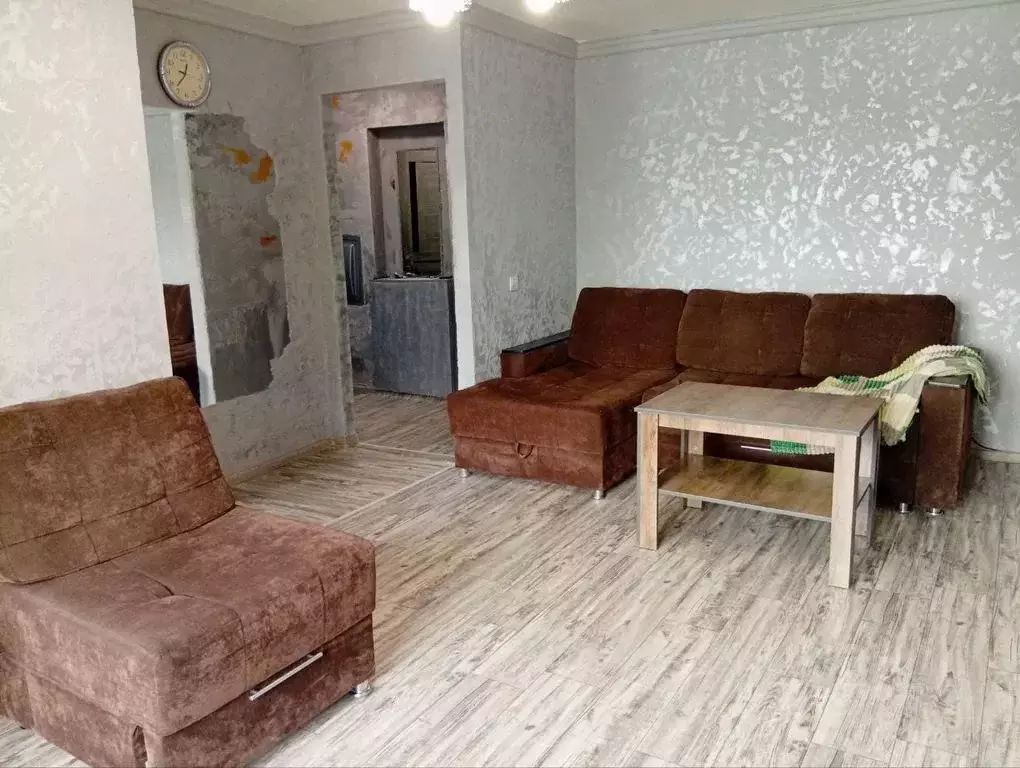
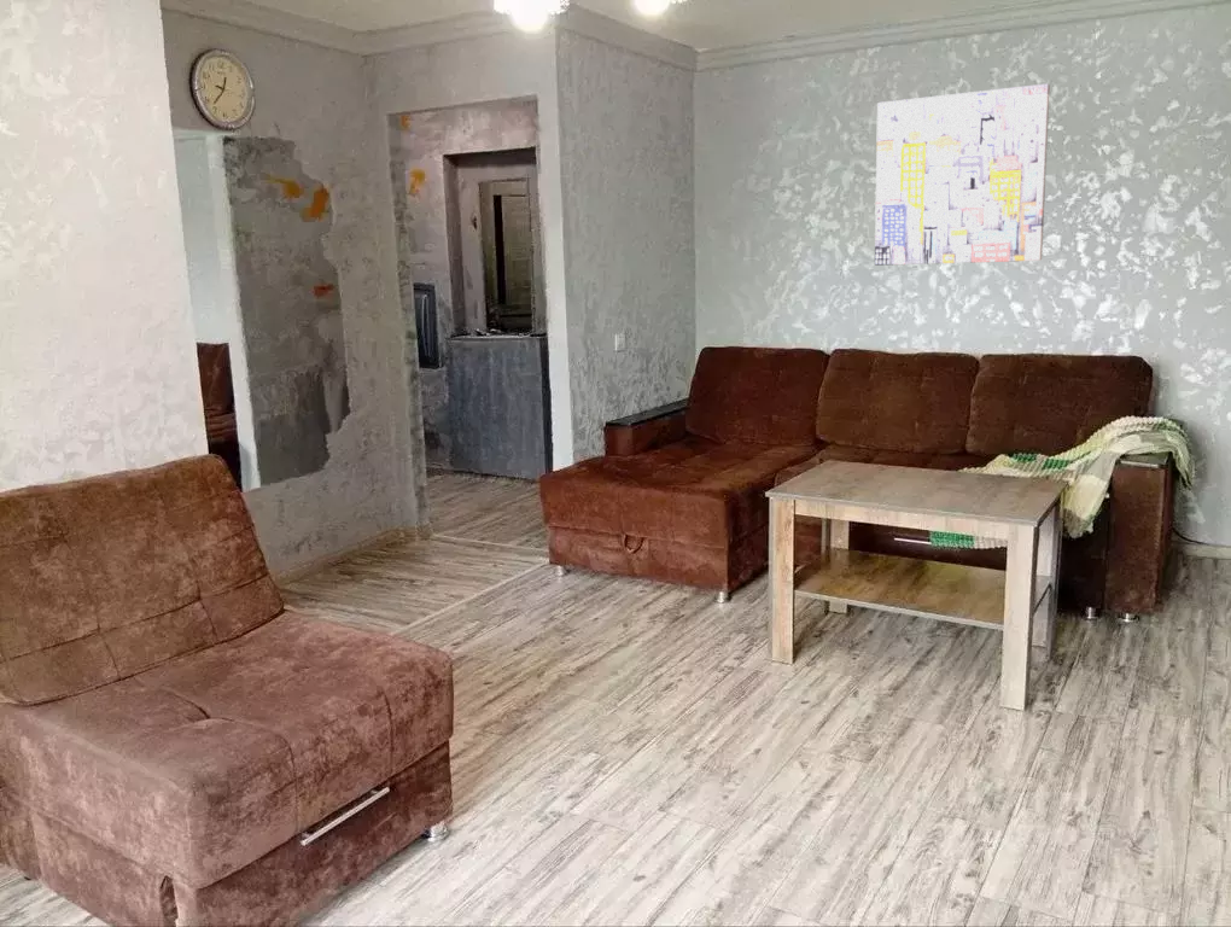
+ wall art (957, 179)
